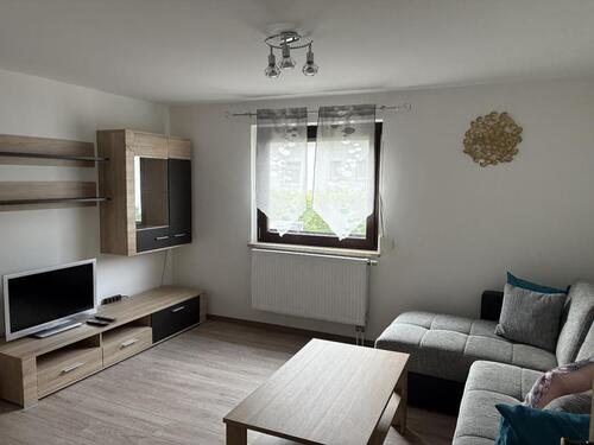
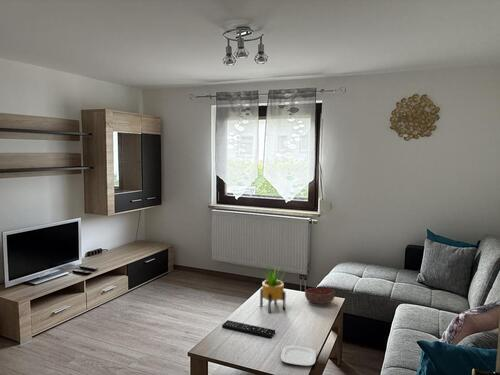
+ remote control (248, 328)
+ plate (298, 356)
+ decorative bowl (319, 294)
+ potted plant (272, 286)
